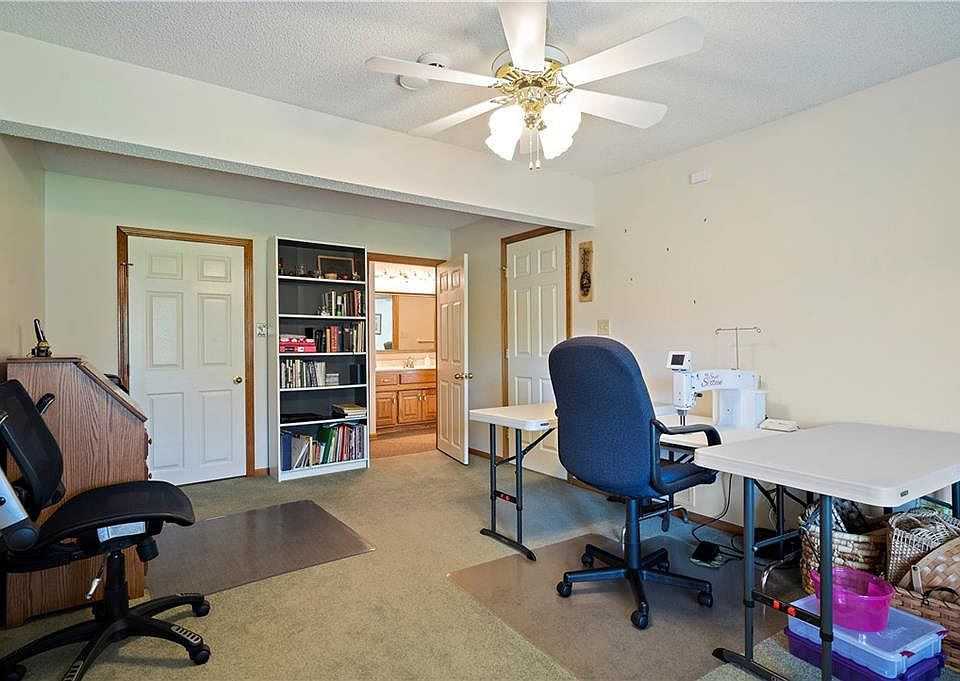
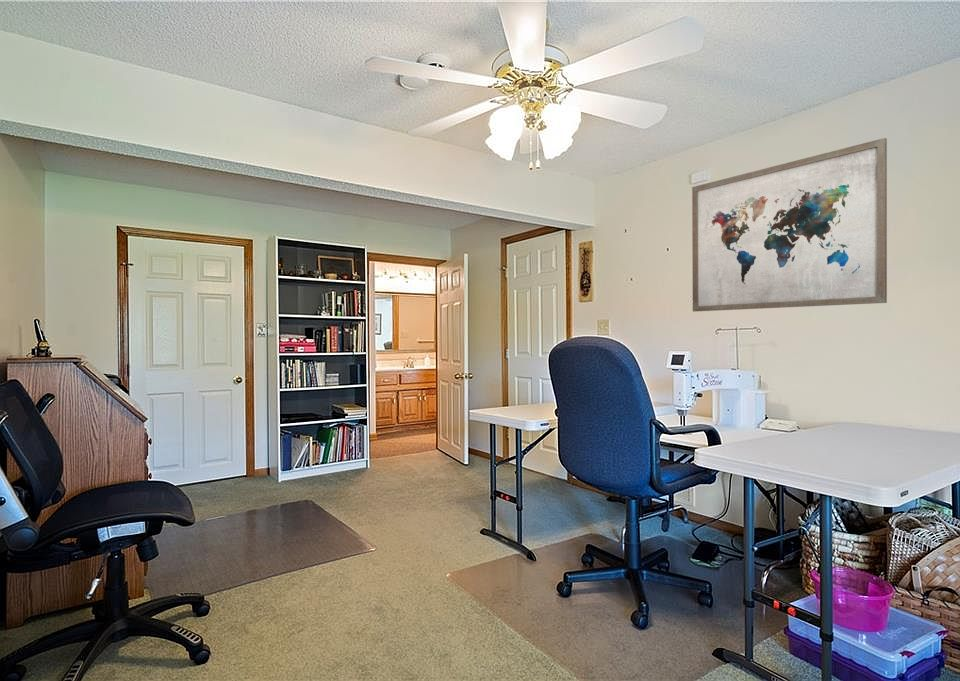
+ wall art (776, 237)
